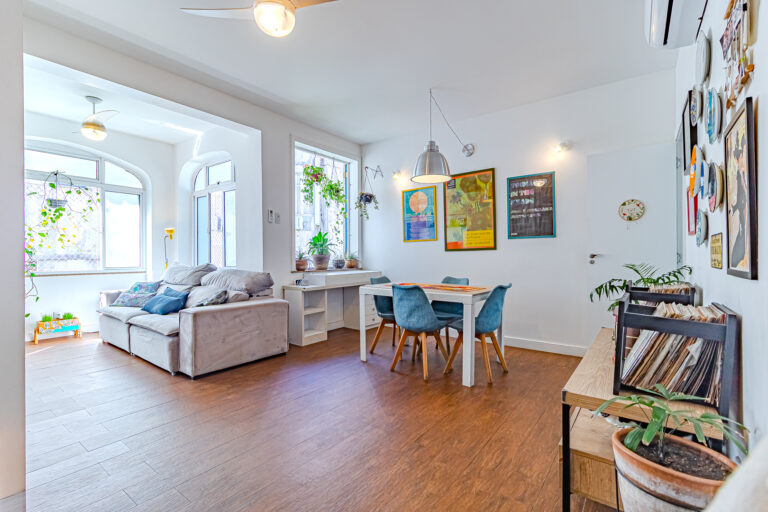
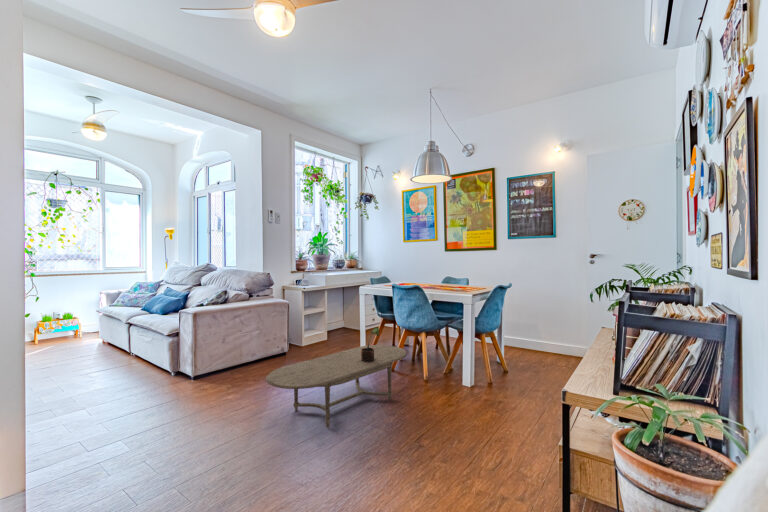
+ potted plant (369, 340)
+ coffee table (344, 382)
